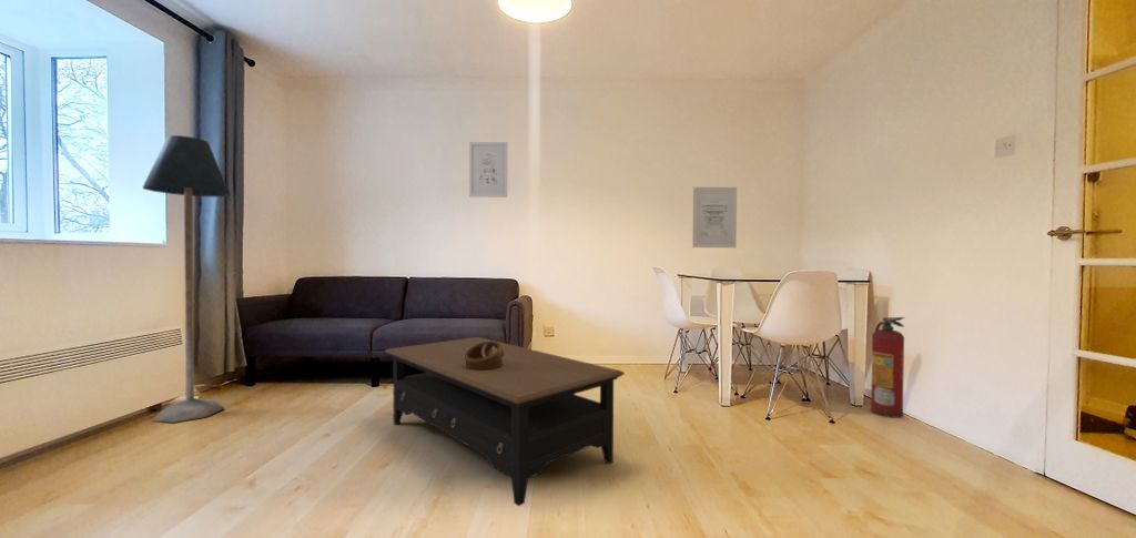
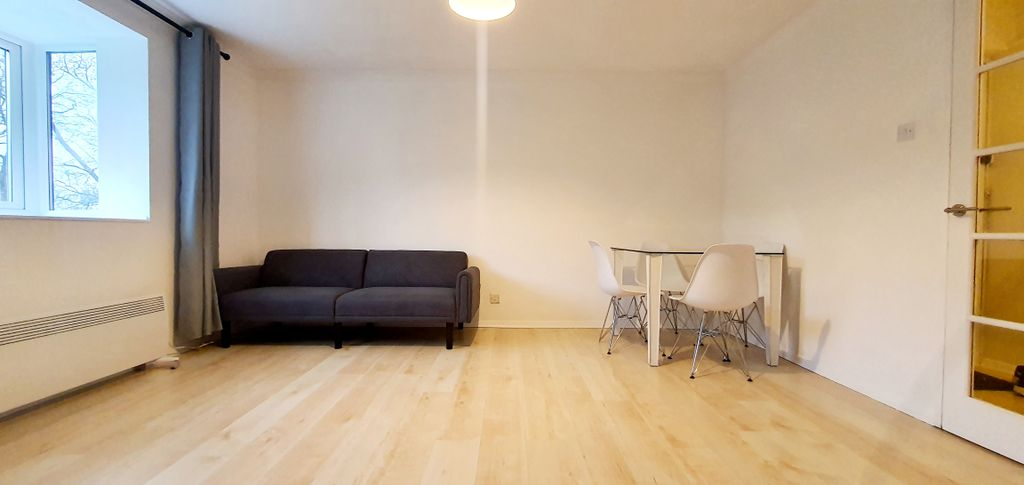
- floor lamp (189, 276)
- wall art (714, 217)
- fire extinguisher (886, 364)
- wall art (488, 169)
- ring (485, 354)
- coffee table (491, 399)
